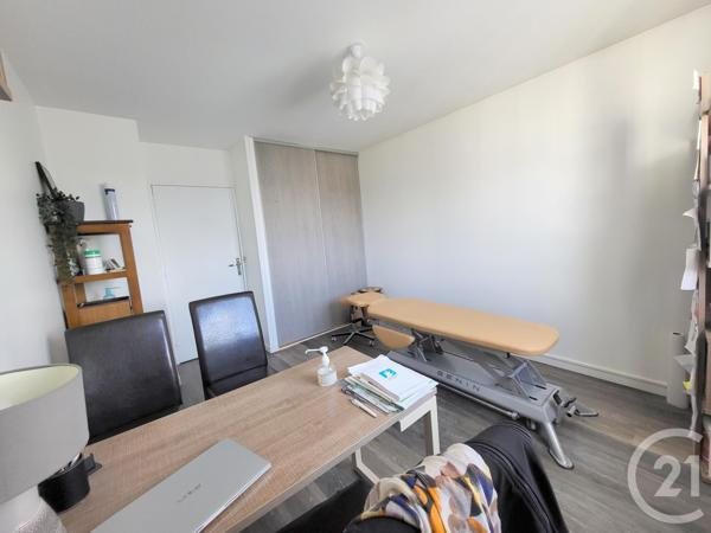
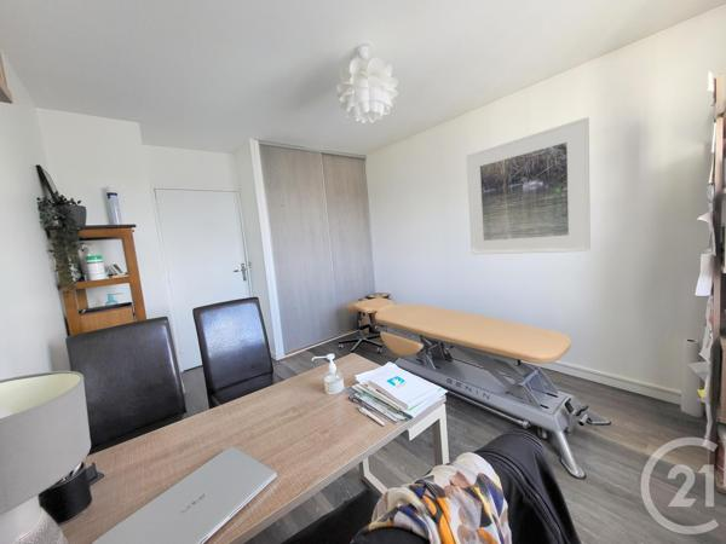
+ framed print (520, 197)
